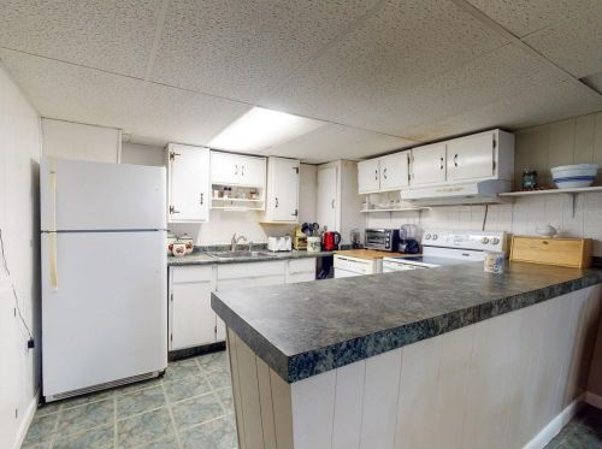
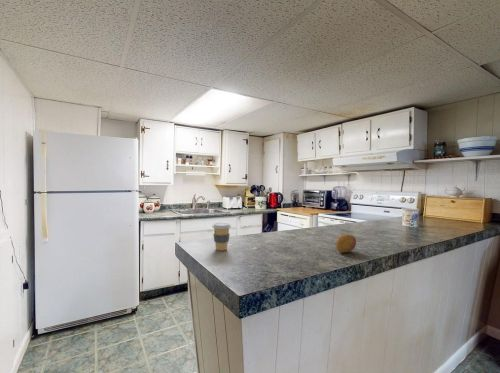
+ coffee cup (221, 236)
+ fruit (345, 243)
